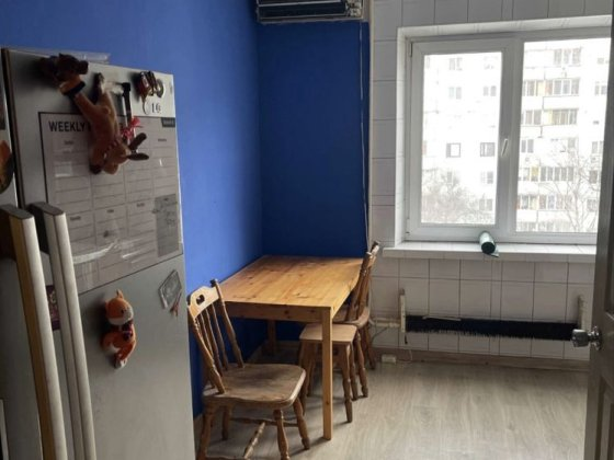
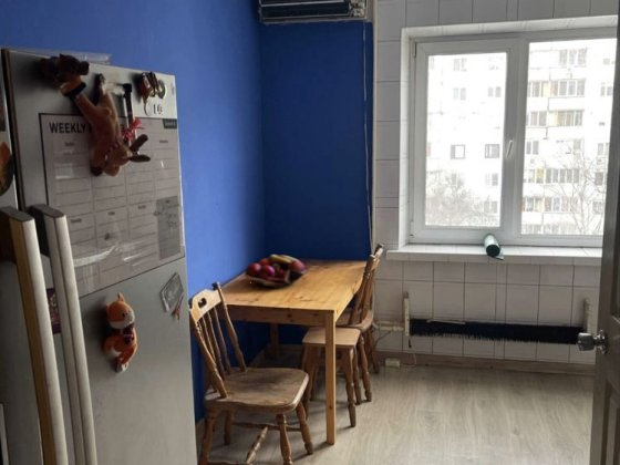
+ fruit basket (277, 269)
